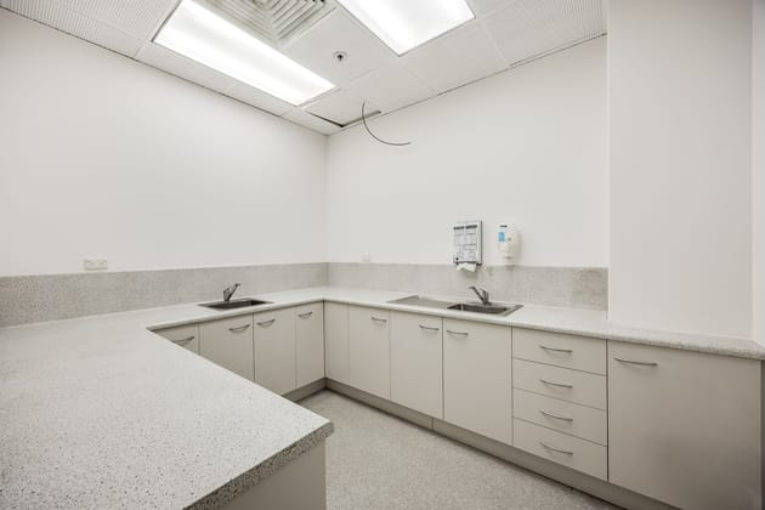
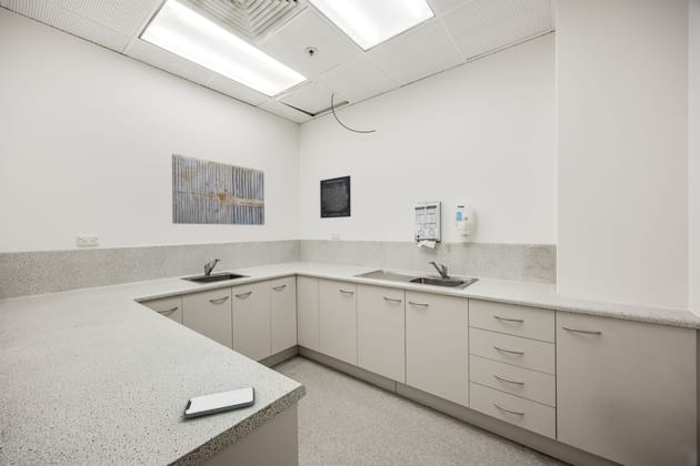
+ wall art (223, 193)
+ wall art (334, 197)
+ smartphone (221, 401)
